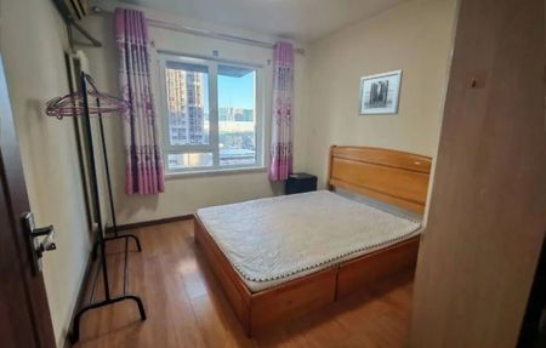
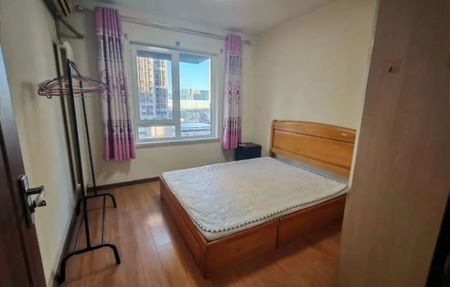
- wall art (377, 95)
